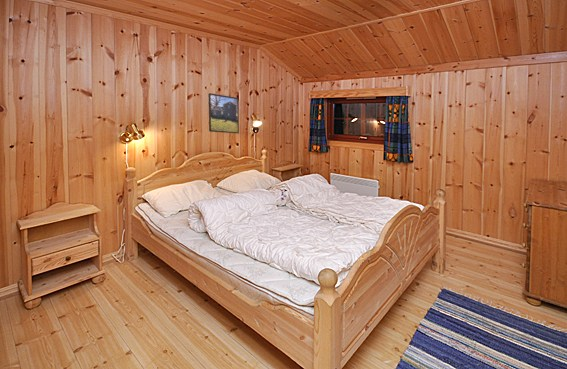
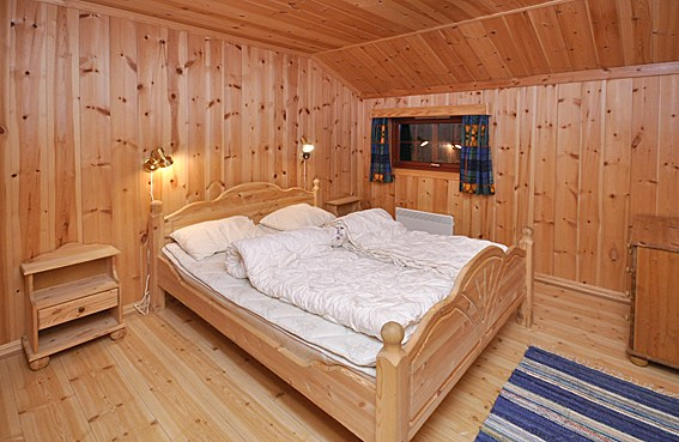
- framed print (224, 114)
